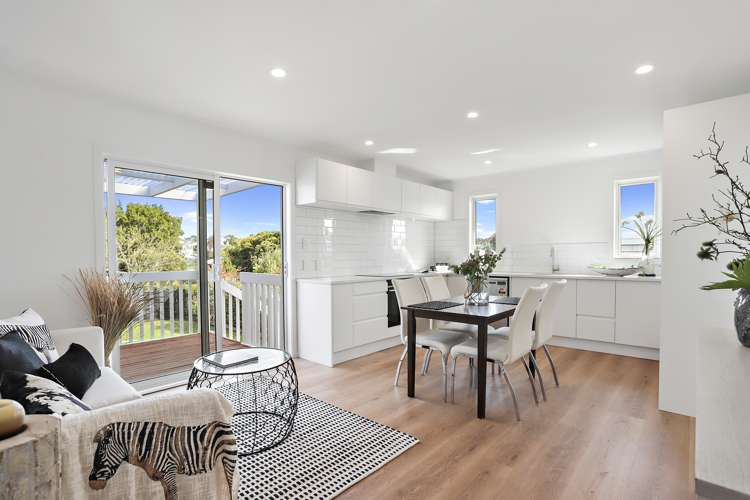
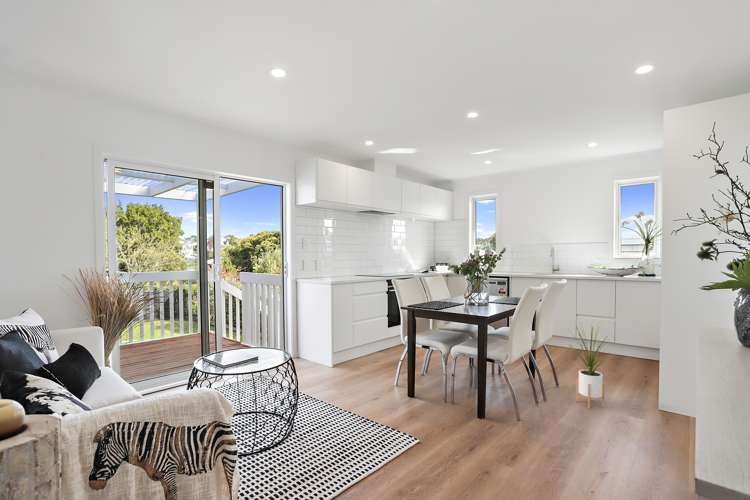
+ house plant (591, 363)
